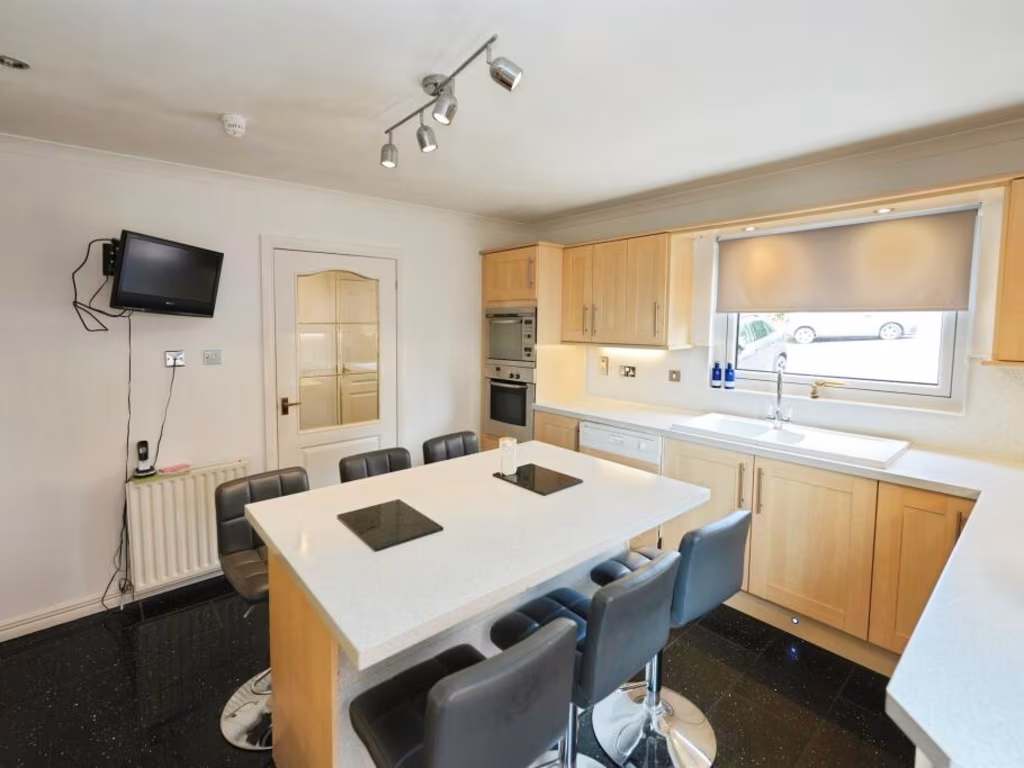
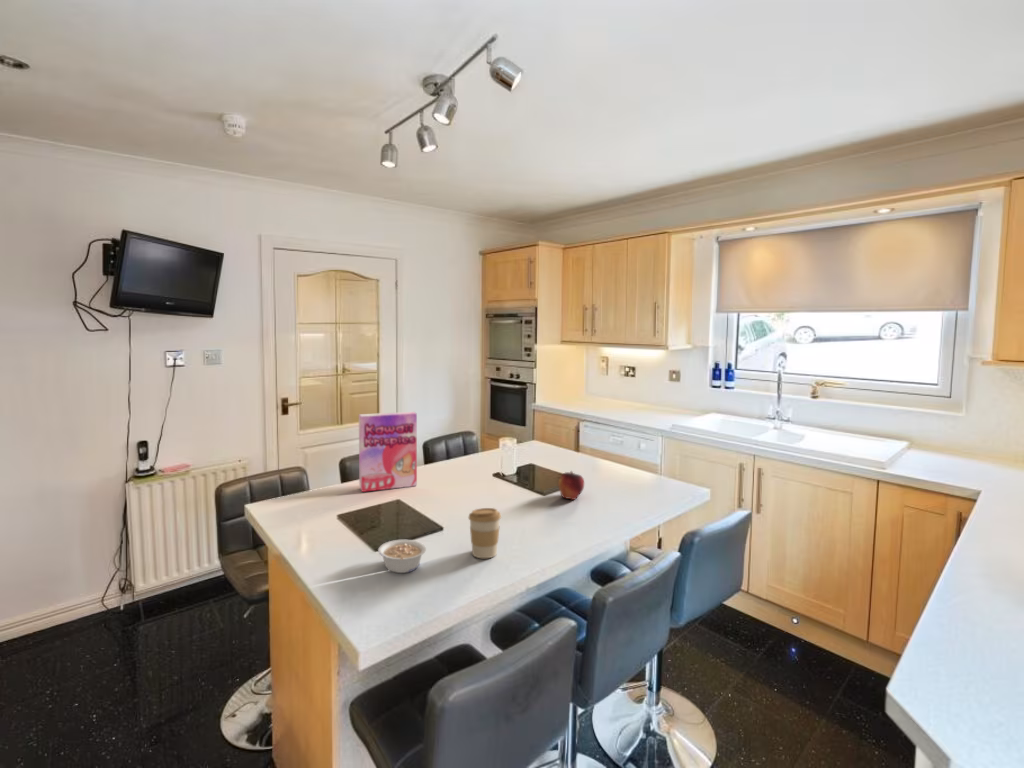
+ coffee cup (484, 531)
+ legume (403, 556)
+ cereal box (388, 450)
+ fruit (571, 484)
